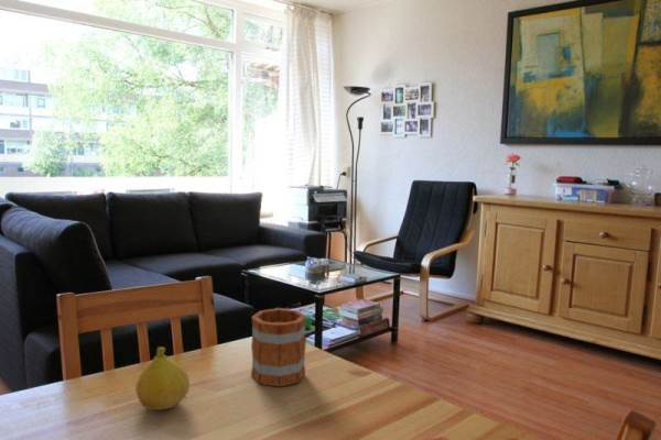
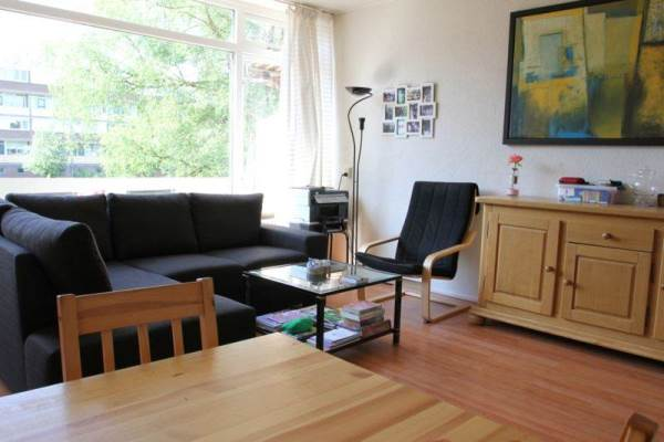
- fruit (163, 375)
- mug (278, 341)
